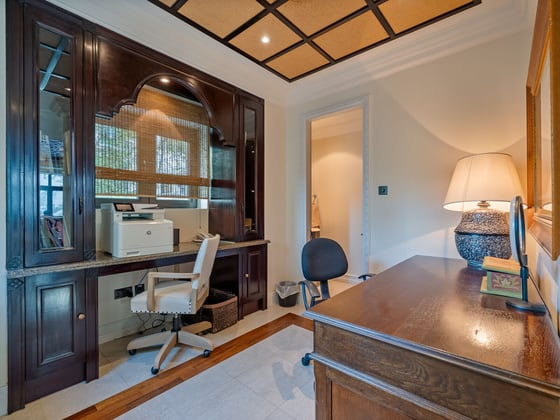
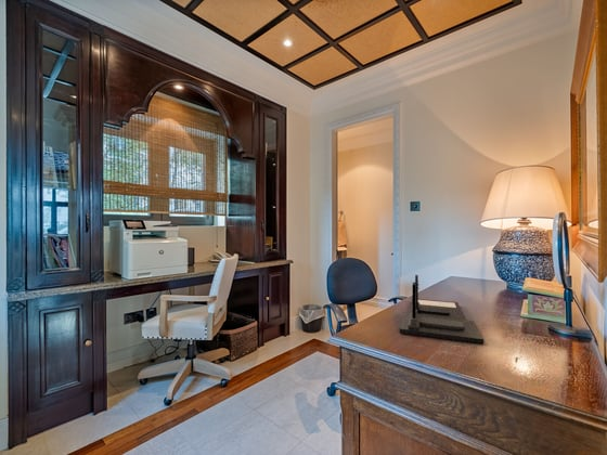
+ desk organizer (436, 300)
